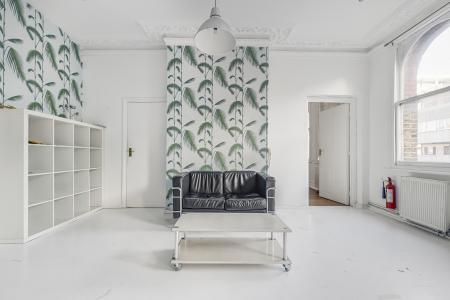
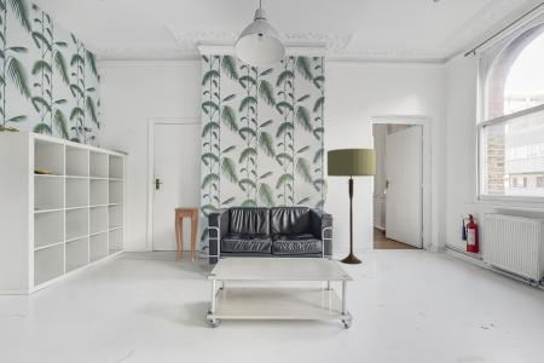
+ floor lamp (351, 206)
+ side table (191, 234)
